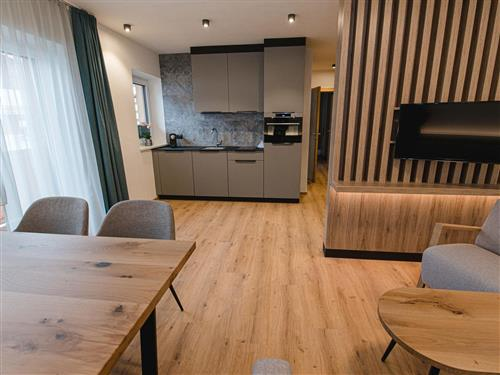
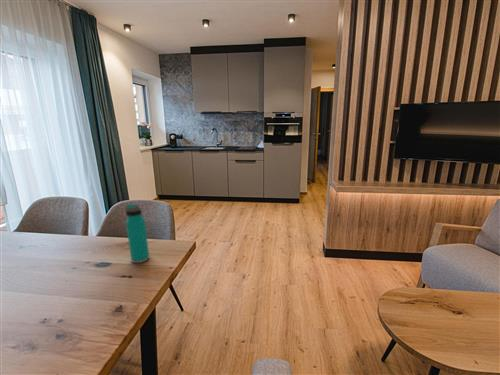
+ water bottle (136, 232)
